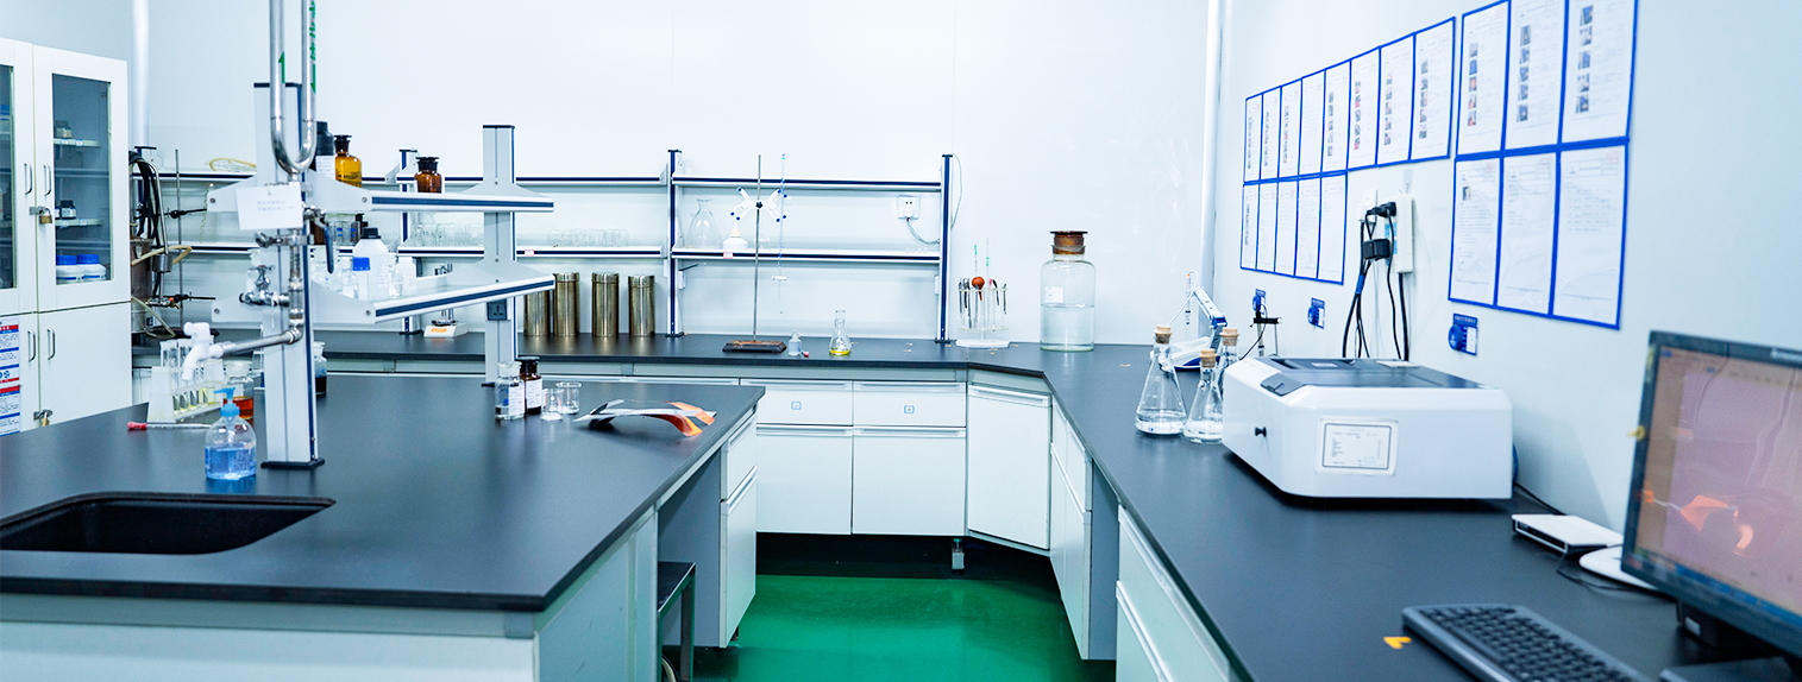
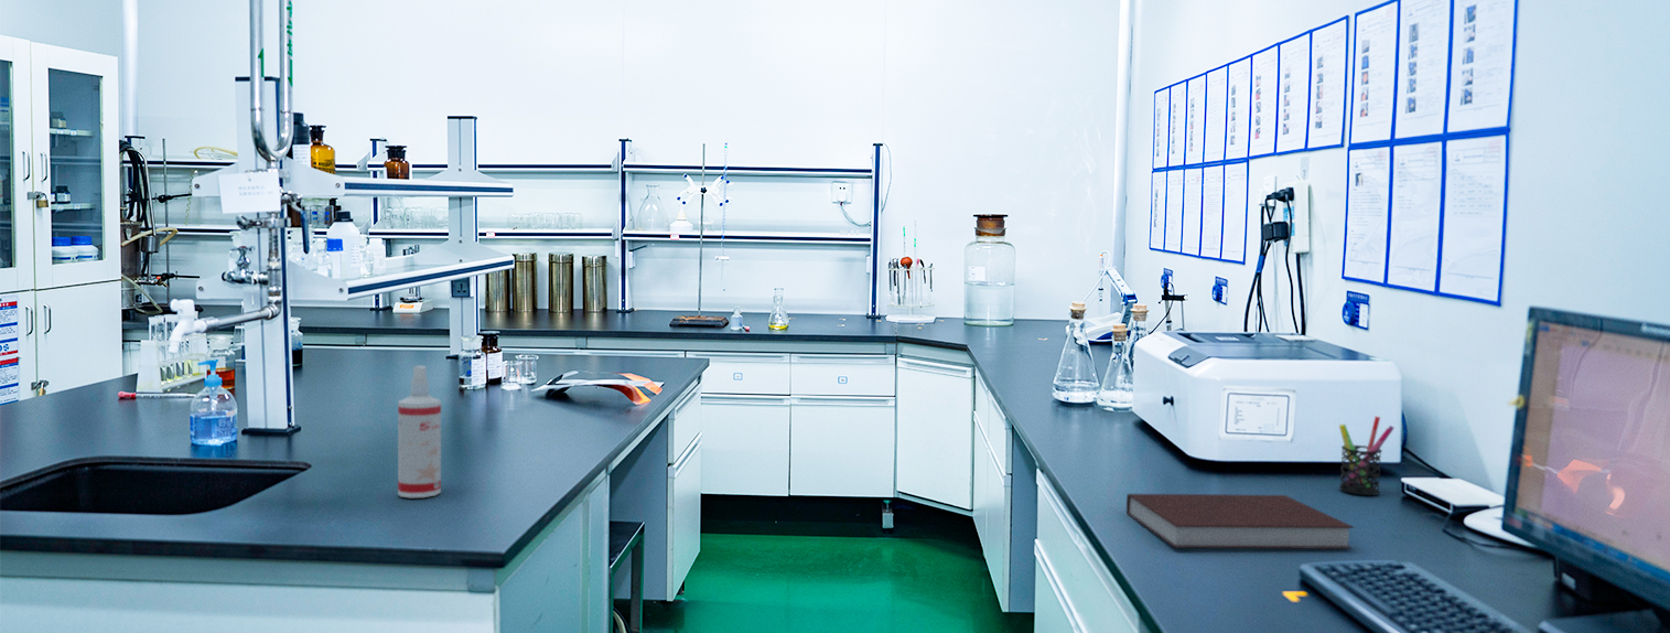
+ notebook (1233, 519)
+ pen holder (1359, 452)
+ spray bottle (419, 429)
